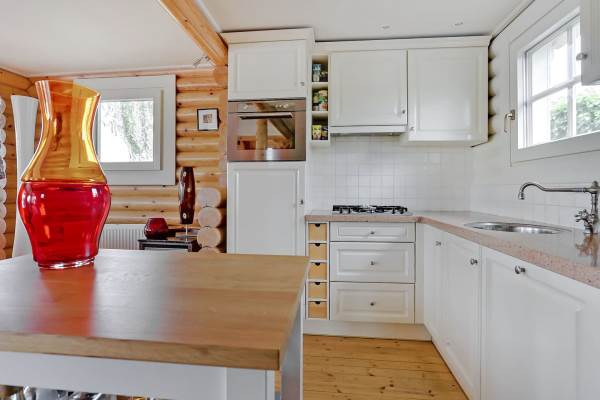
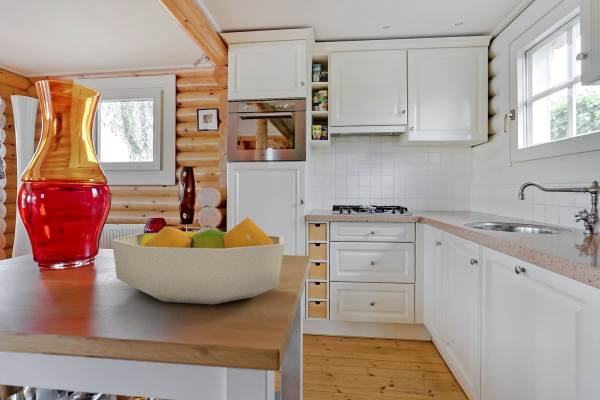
+ fruit bowl (201, 251)
